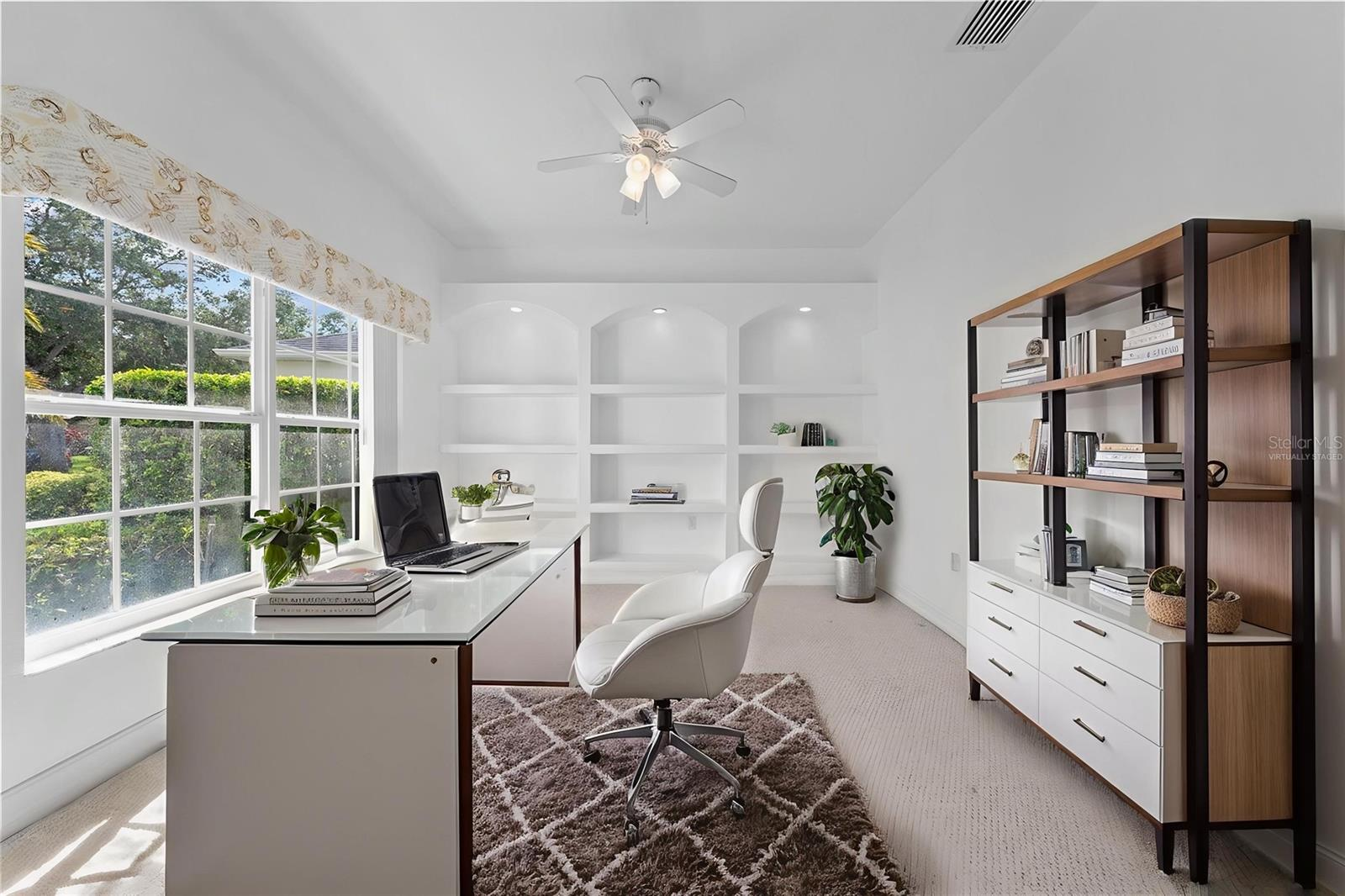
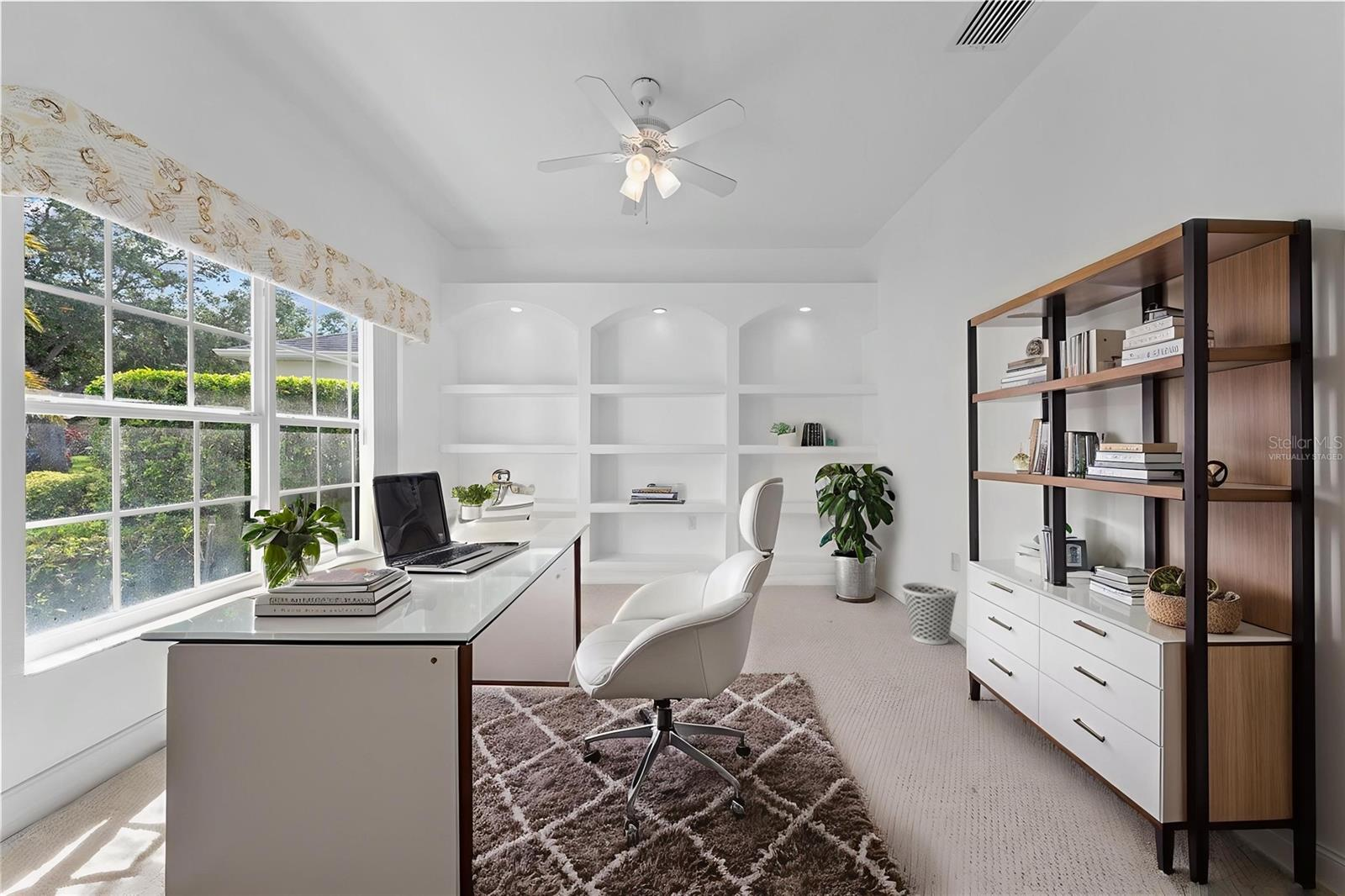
+ wastebasket (929, 614)
